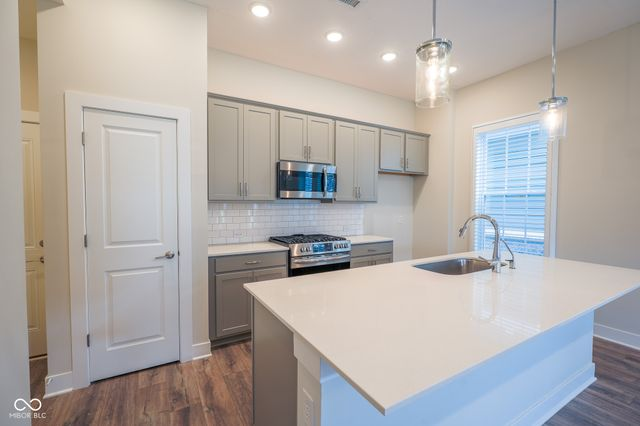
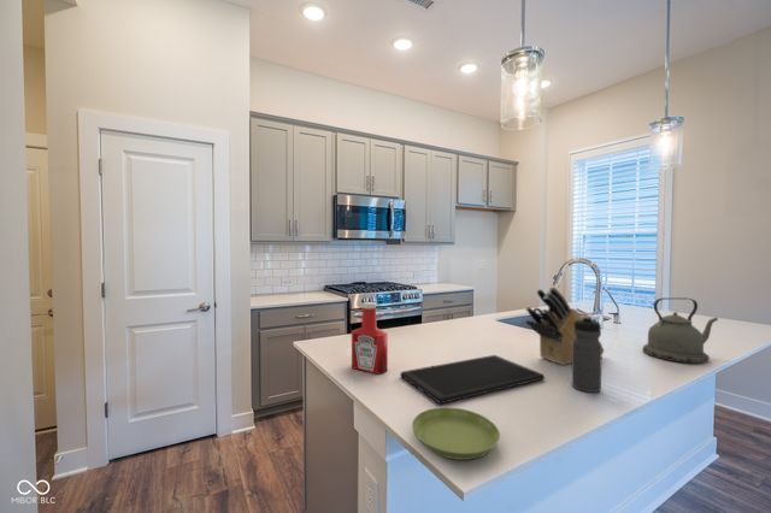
+ knife block (565, 322)
+ soap bottle (369, 335)
+ cutting board (471, 375)
+ water bottle (587, 352)
+ kettle (677, 326)
+ saucer (454, 432)
